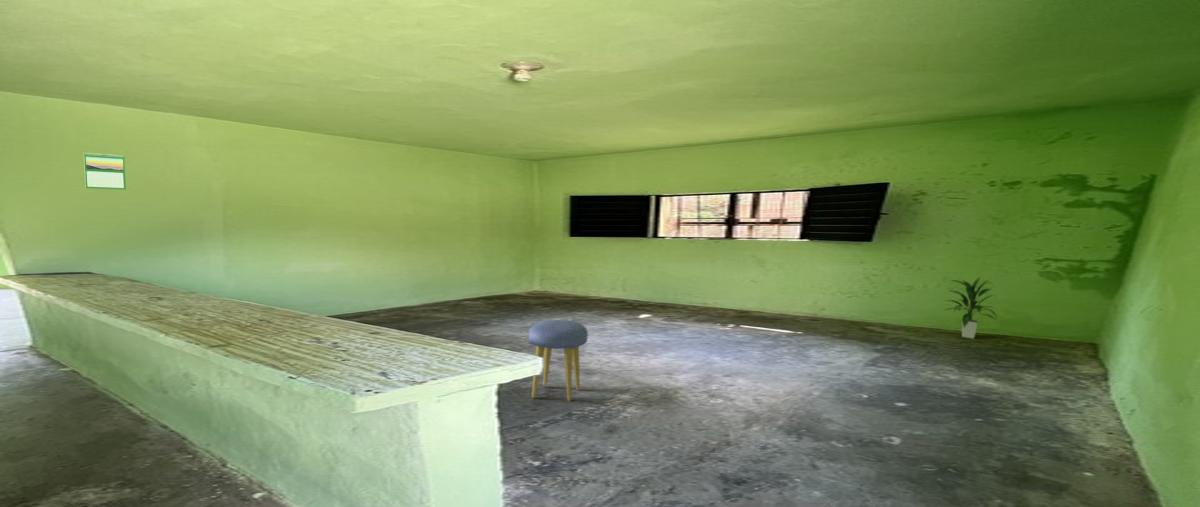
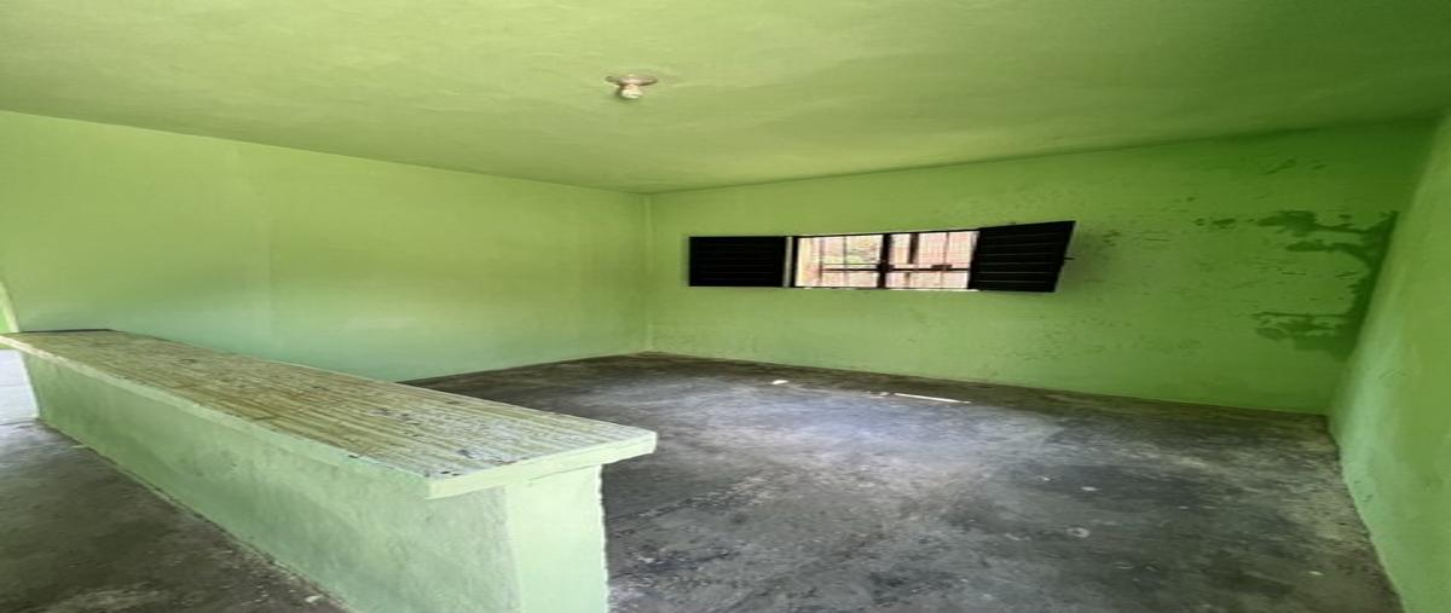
- calendar (105, 171)
- indoor plant (970, 307)
- stool (564, 359)
